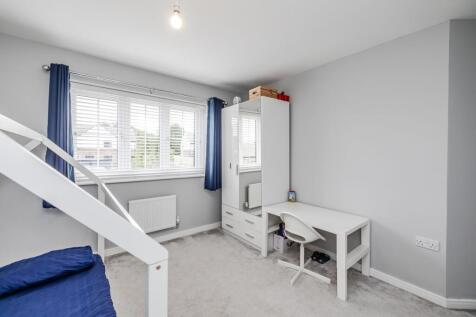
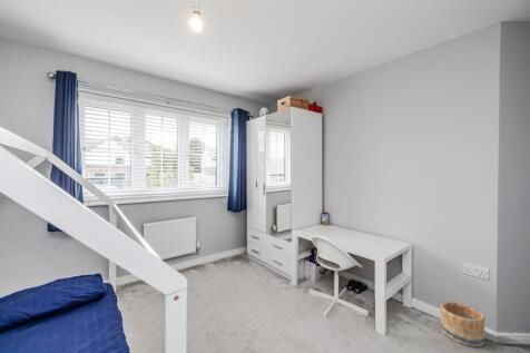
+ basket (461, 322)
